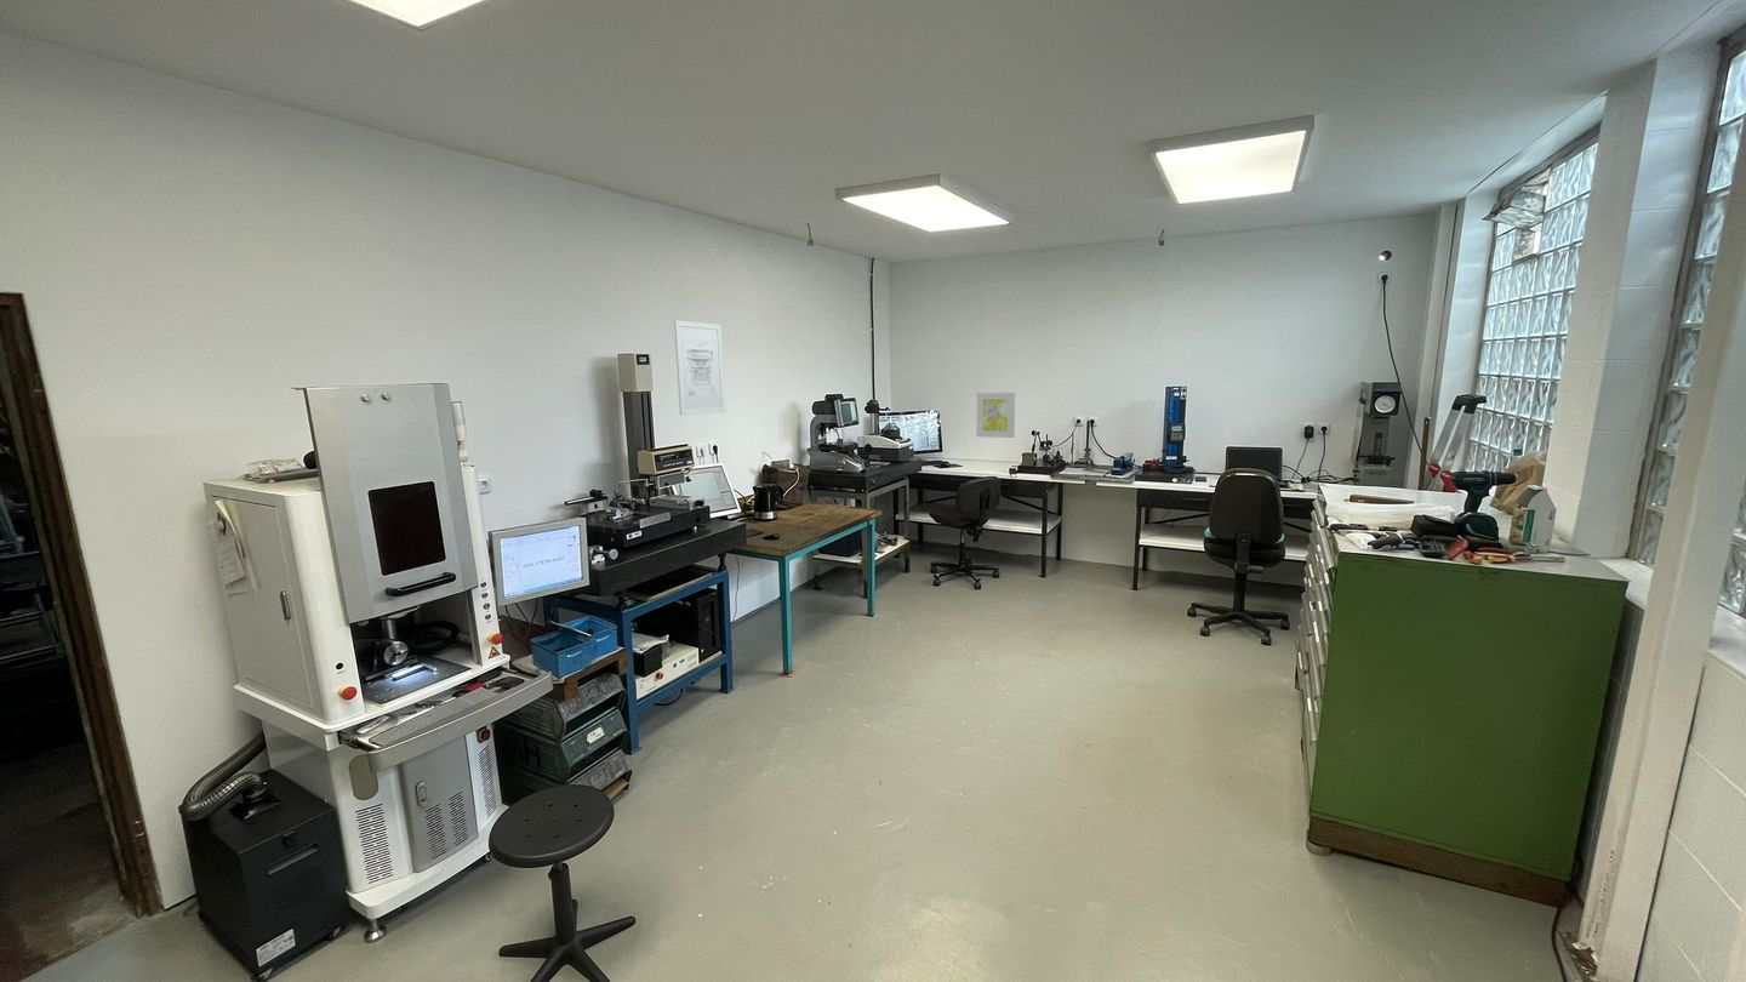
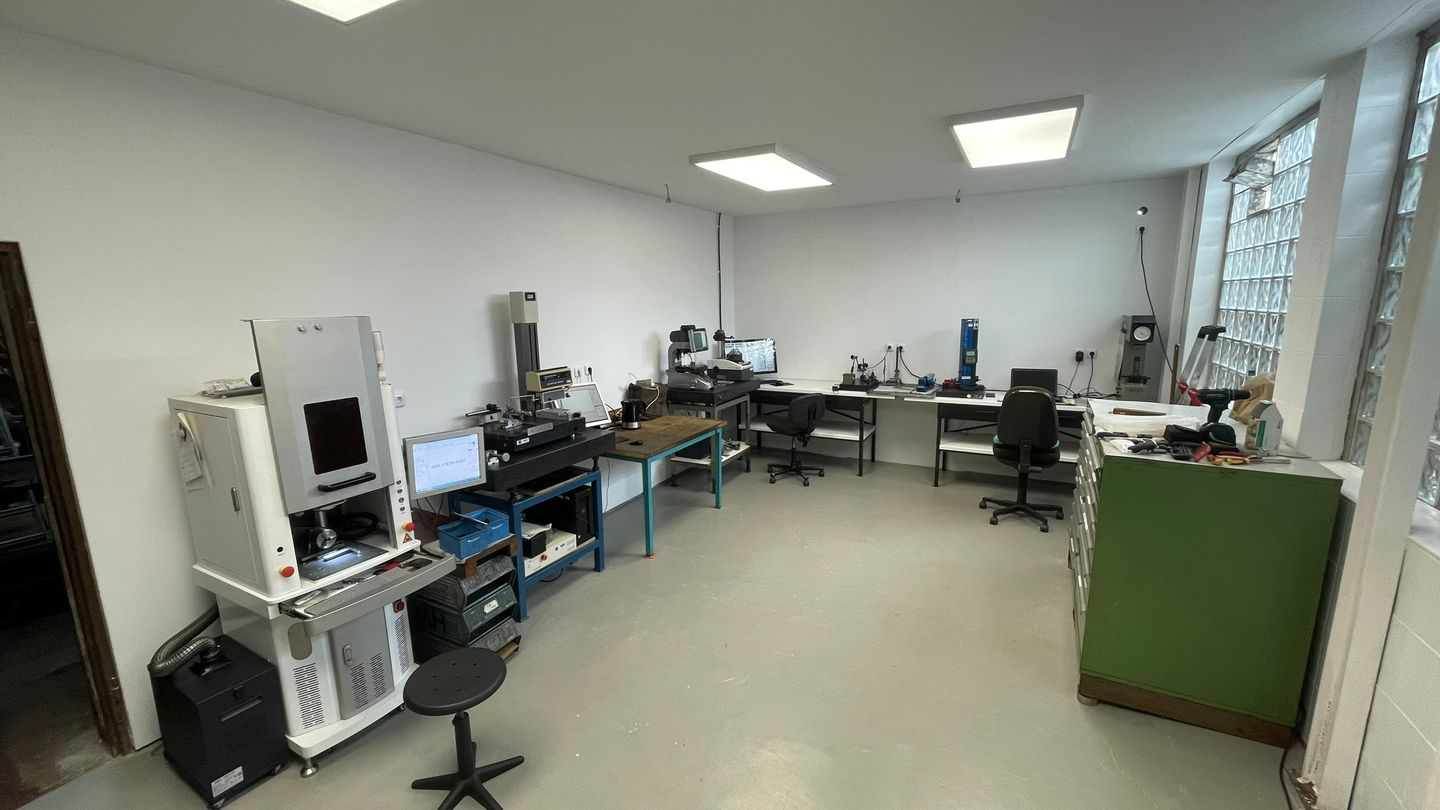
- wall art (995, 415)
- wall art (701, 369)
